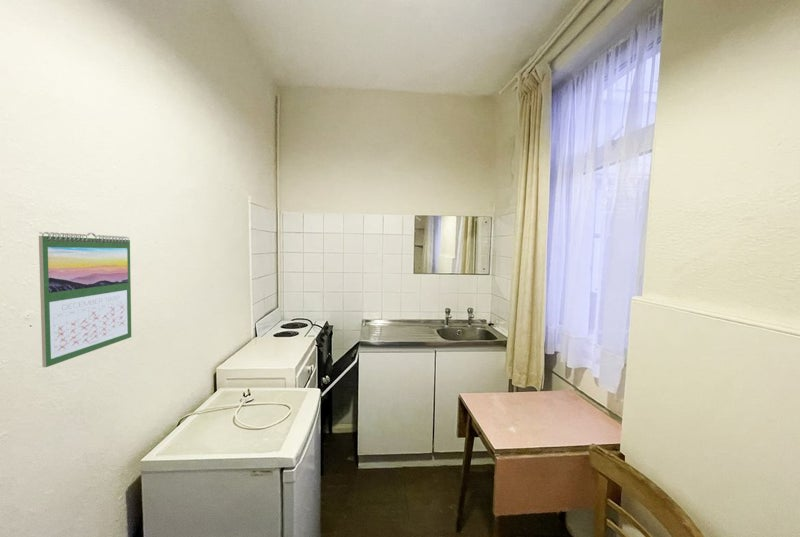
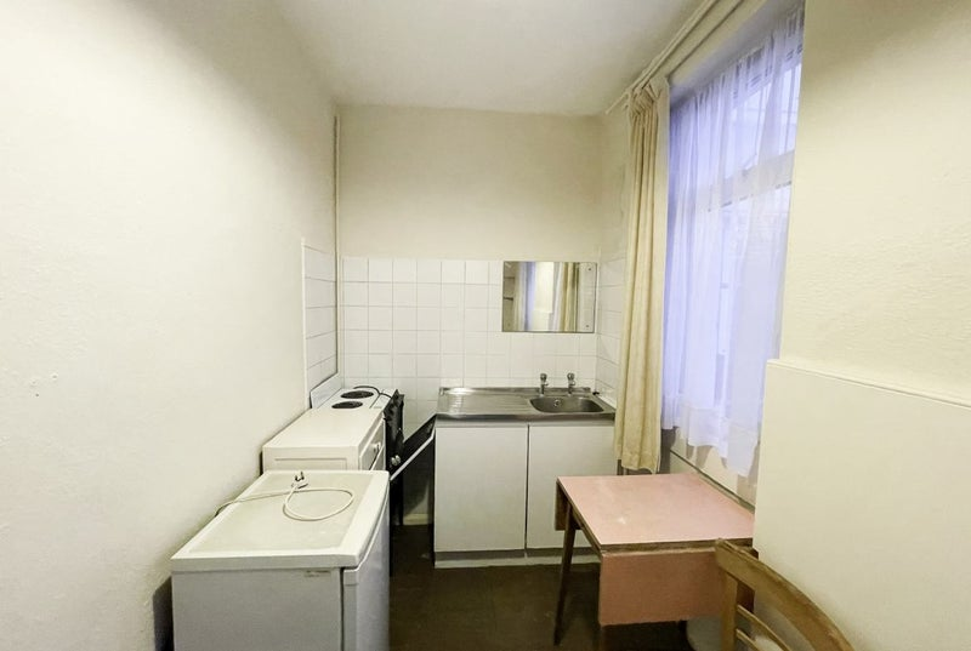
- calendar (92, 291)
